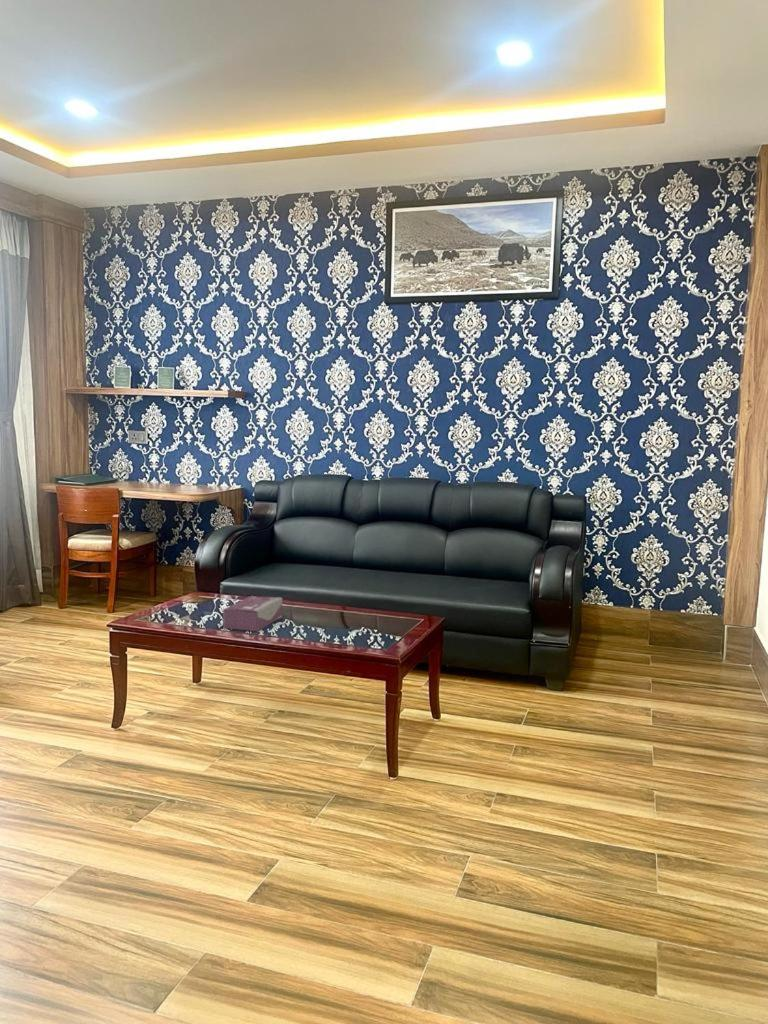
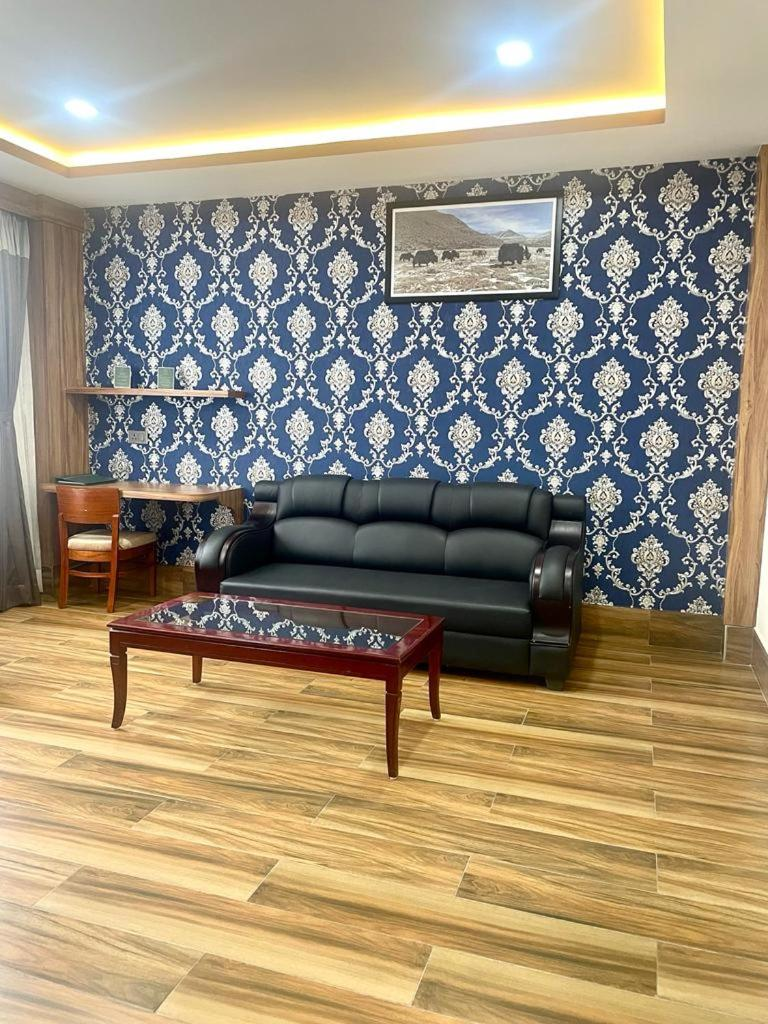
- tissue box (253, 612)
